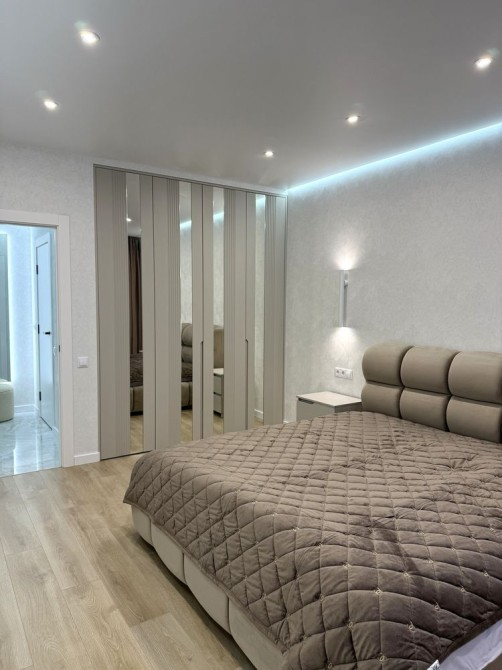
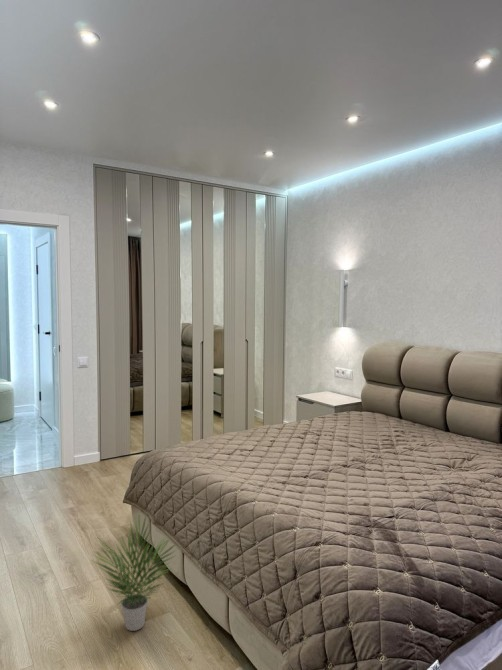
+ potted plant (135, 577)
